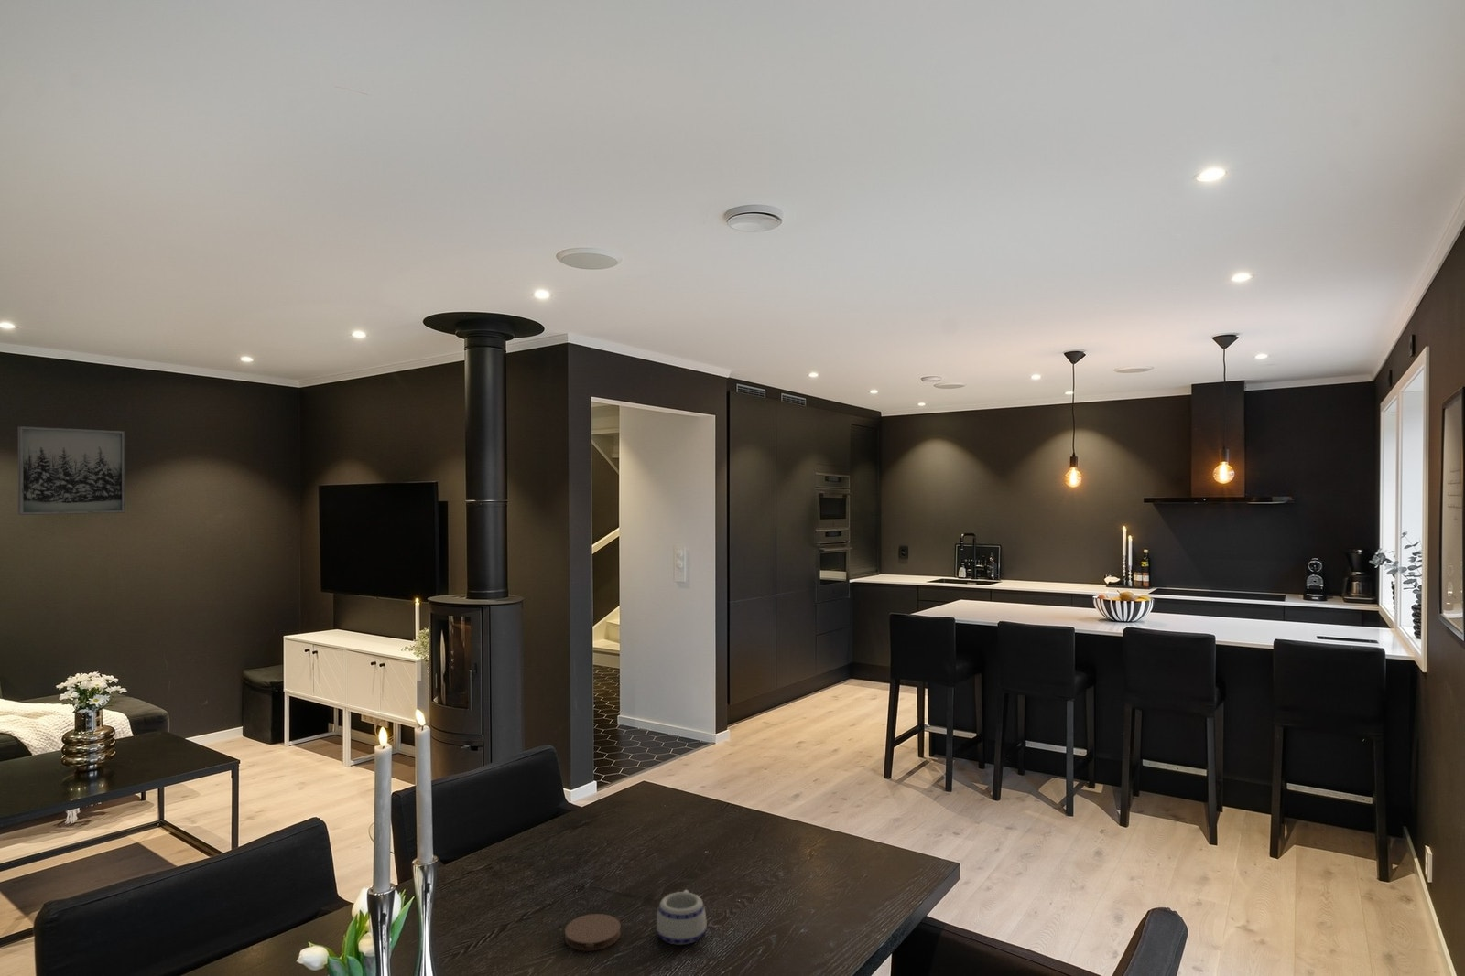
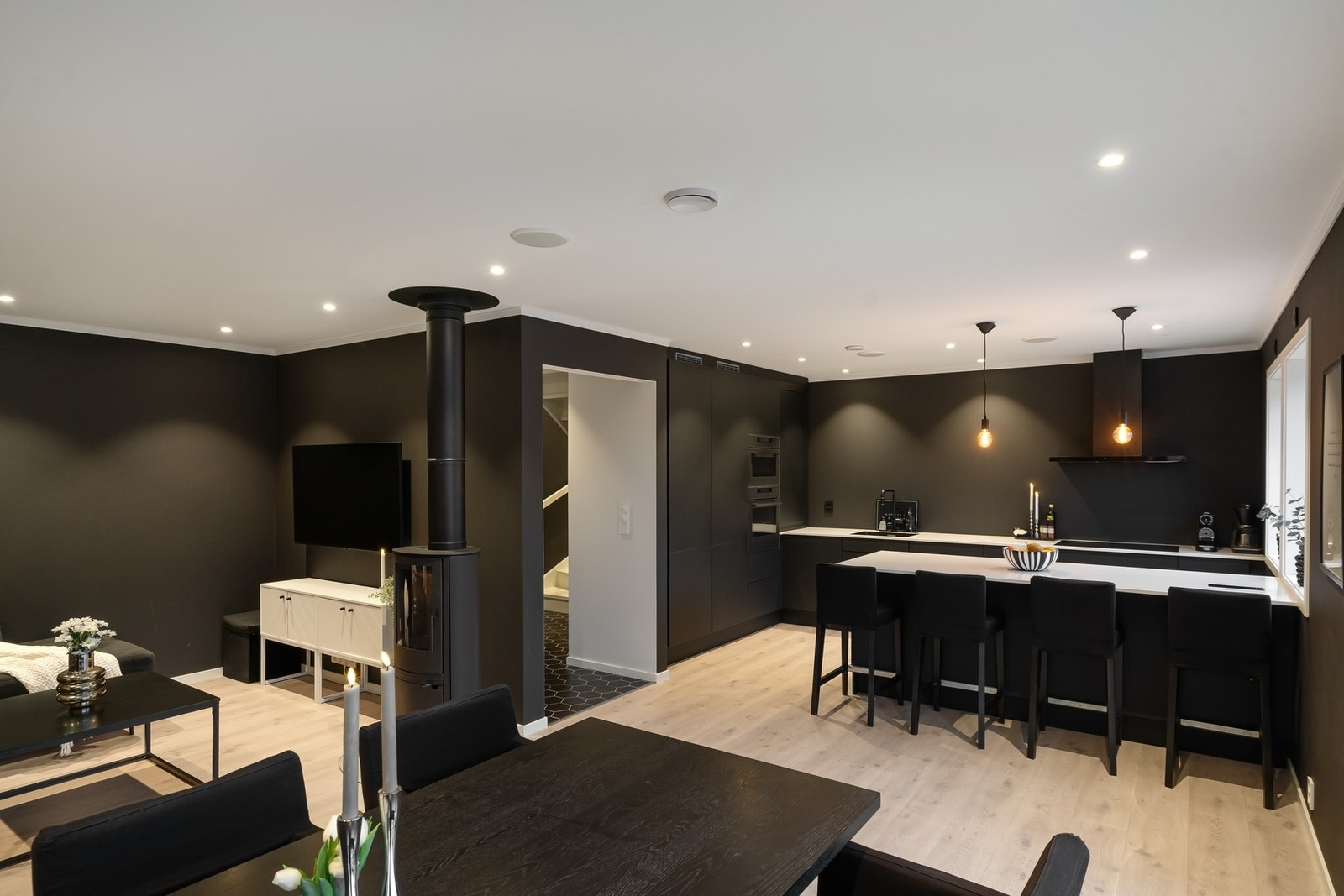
- coaster (592, 931)
- wall art (73, 471)
- mug (682, 913)
